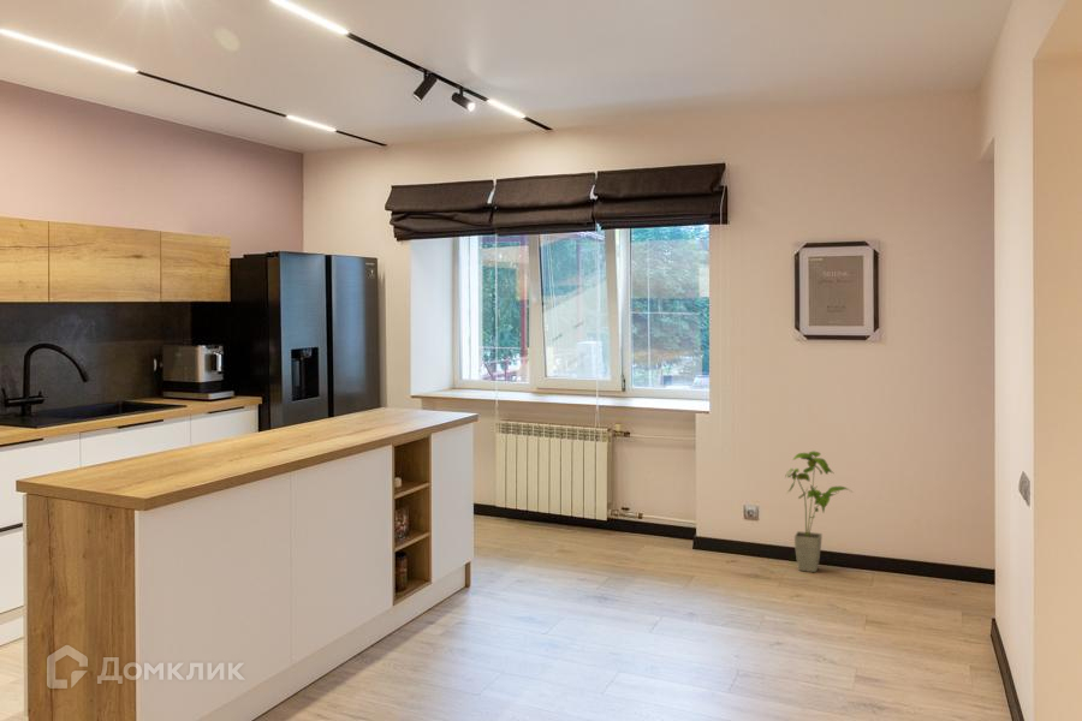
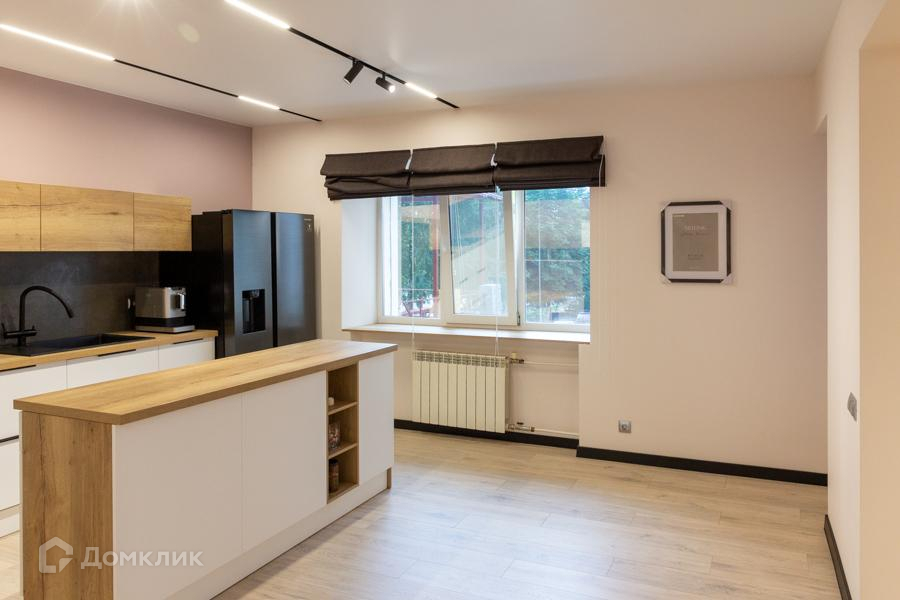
- house plant (816, 511)
